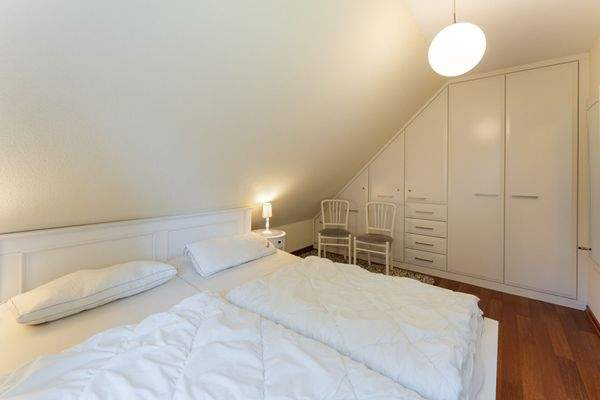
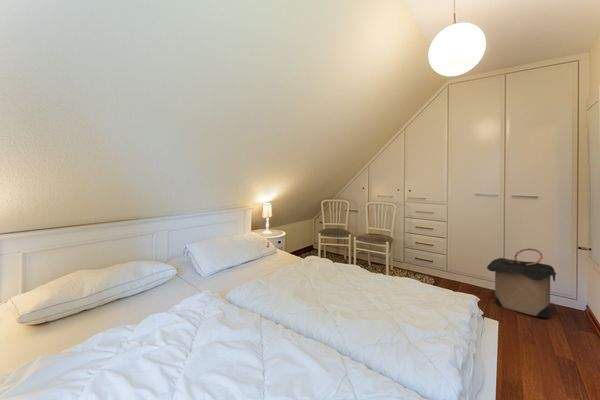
+ laundry hamper (519, 278)
